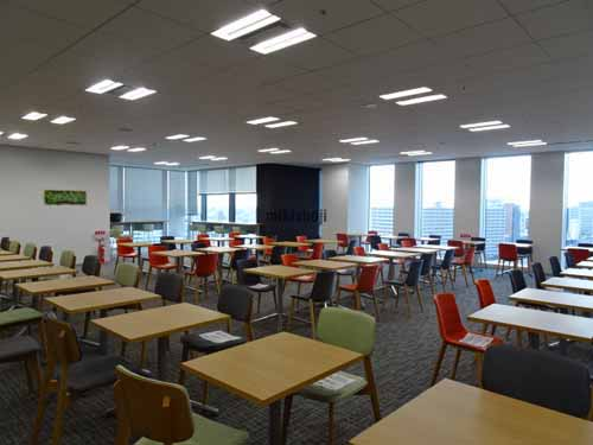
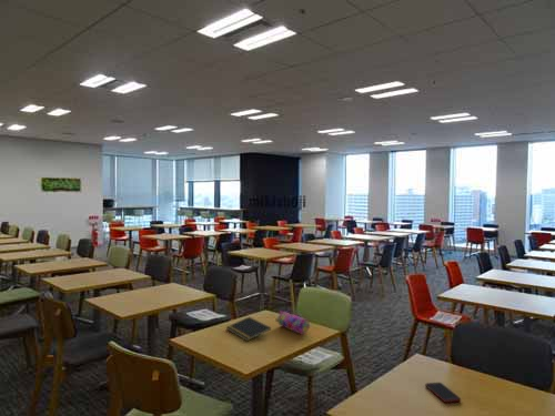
+ cell phone (442, 392)
+ pencil case (292, 322)
+ notepad (248, 327)
